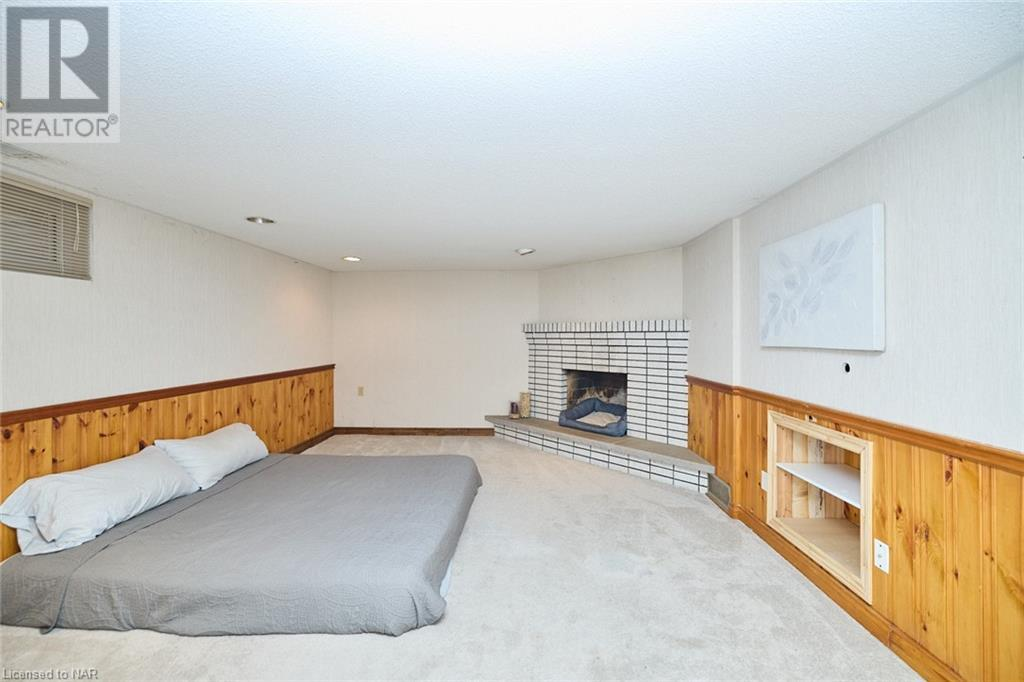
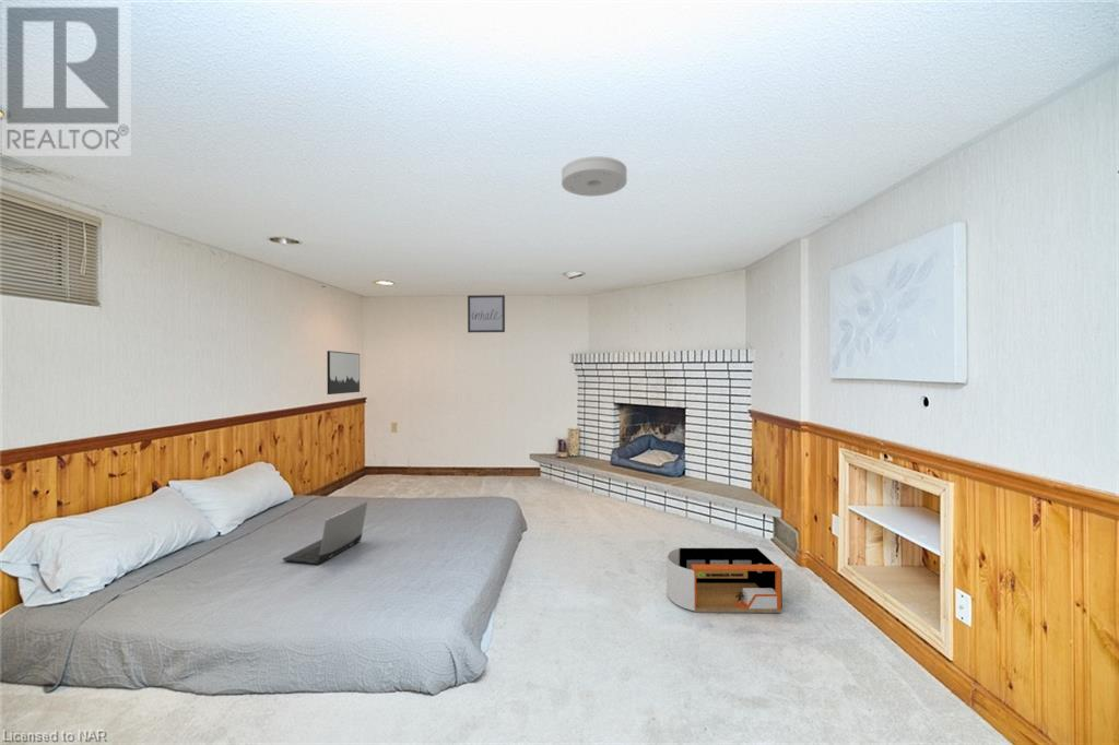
+ laptop computer (327, 530)
+ storage bin (718, 577)
+ wall art (486, 314)
+ smoke detector (593, 177)
+ wall art (344, 372)
